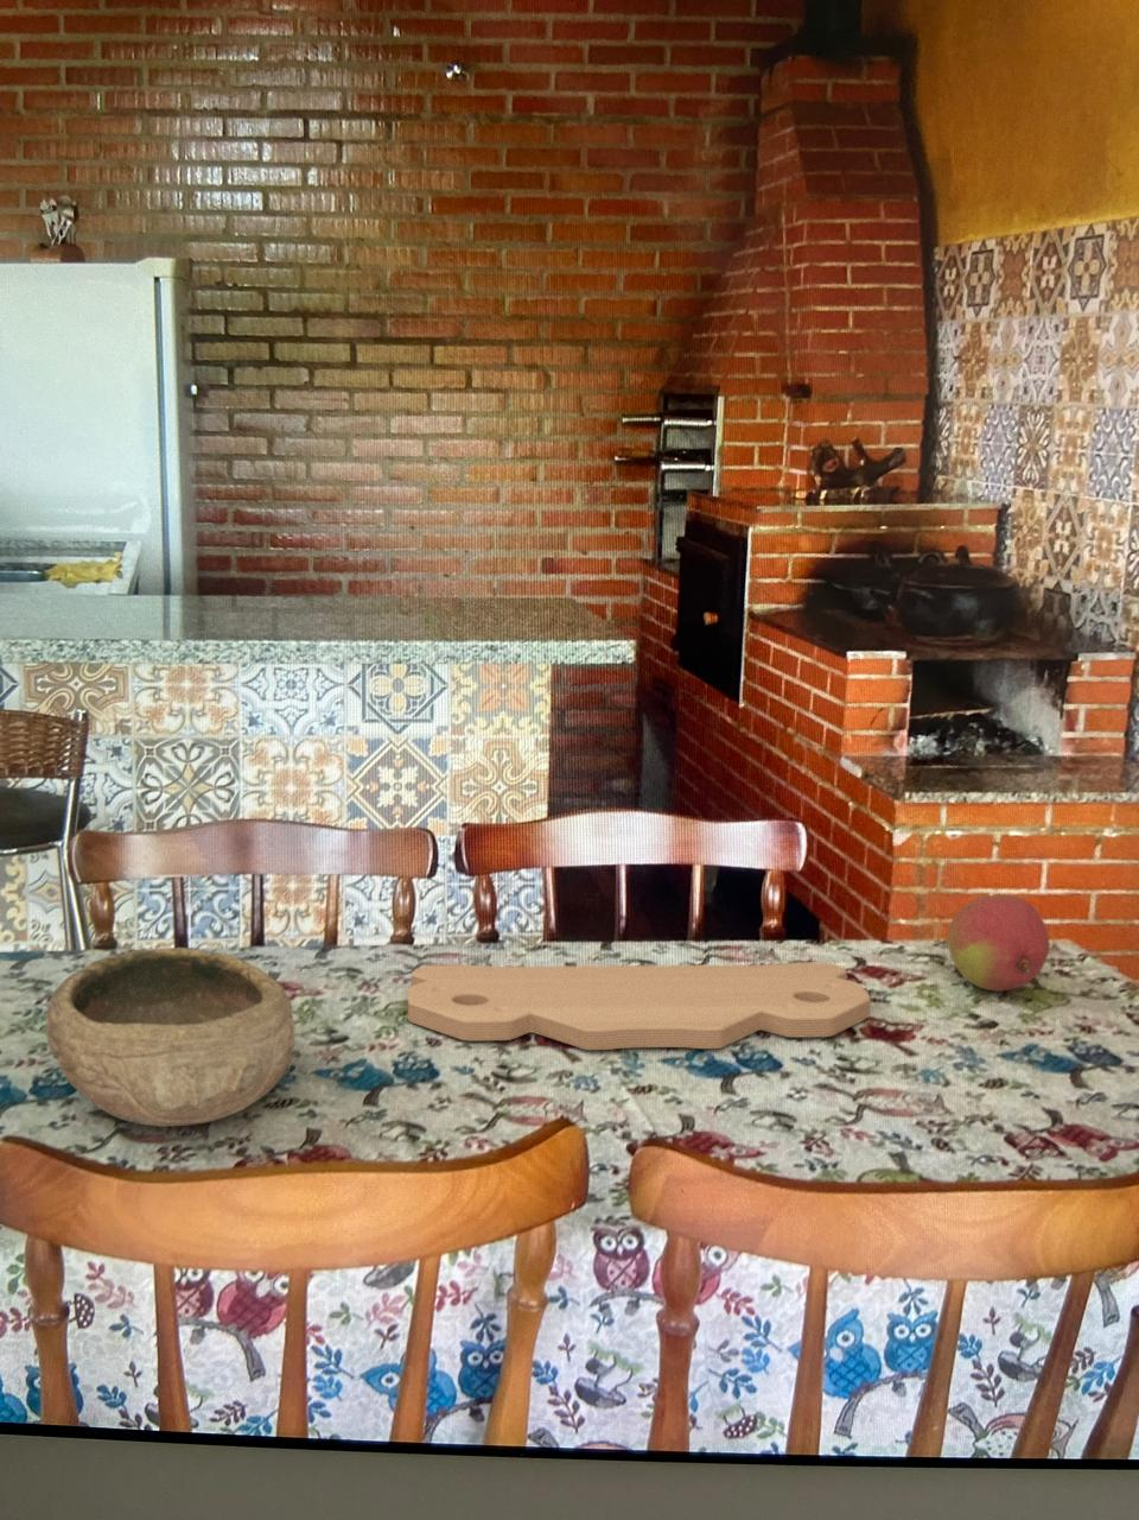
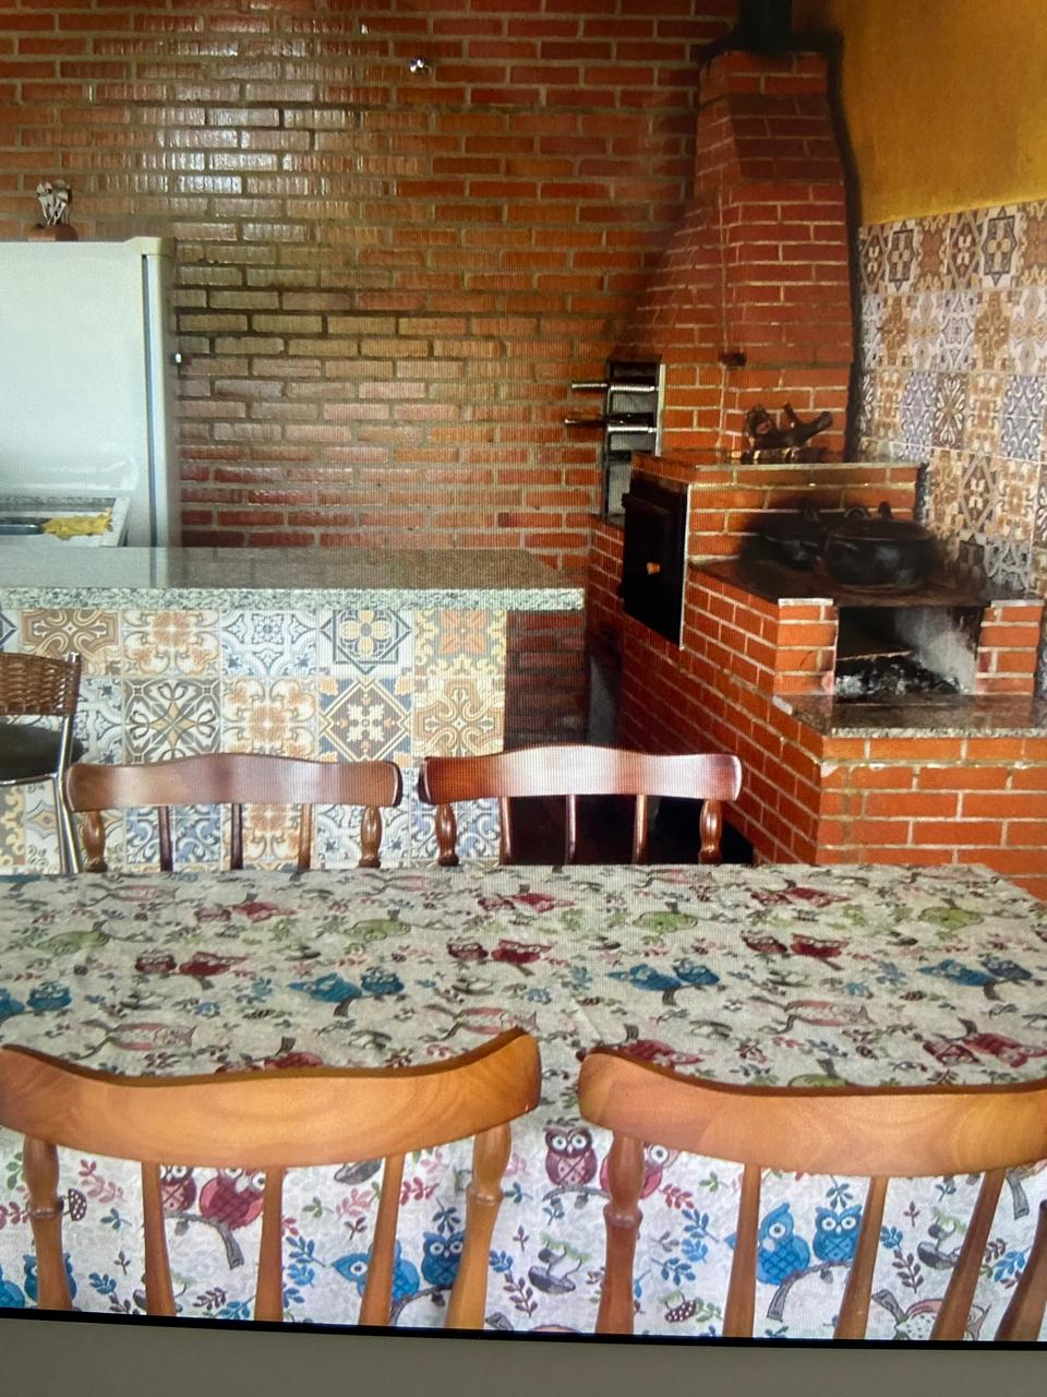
- bowl (176, 1036)
- fruit (995, 941)
- cutting board (640, 1003)
